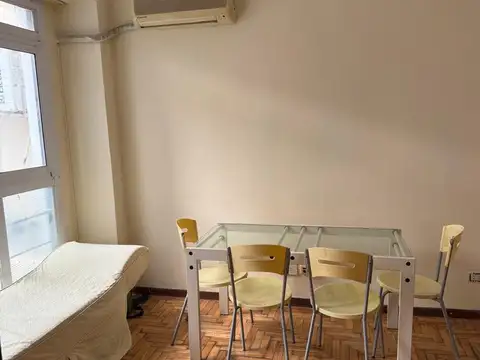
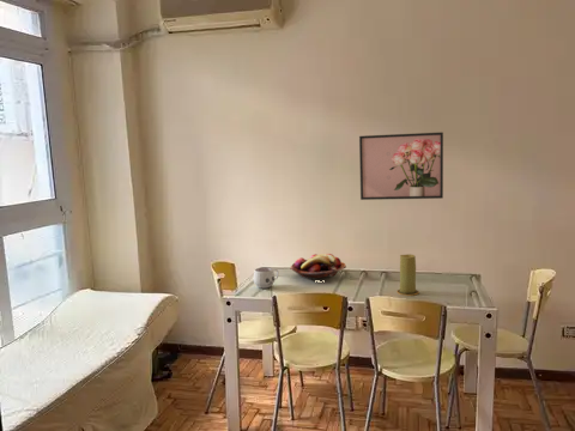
+ mug (267, 277)
+ candle (407, 273)
+ fruit basket (319, 265)
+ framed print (400, 166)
